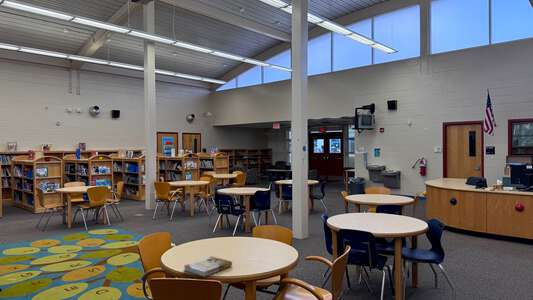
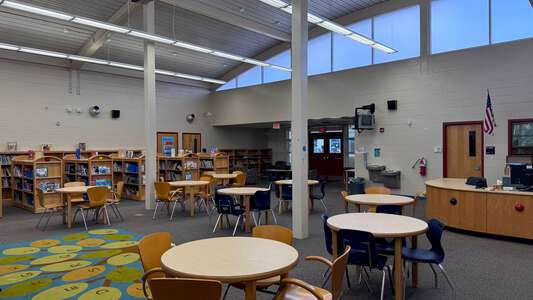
- book (208, 265)
